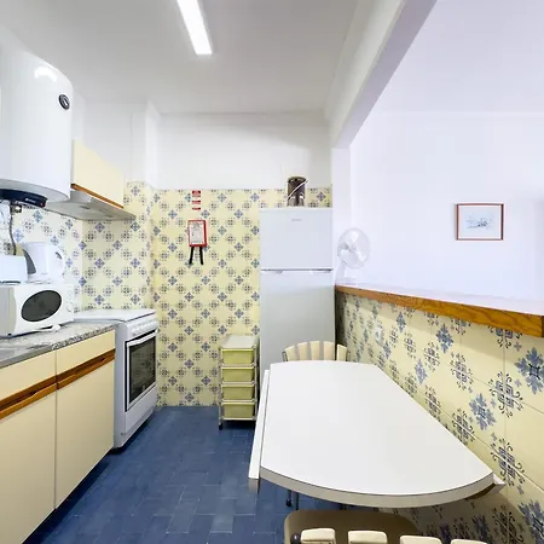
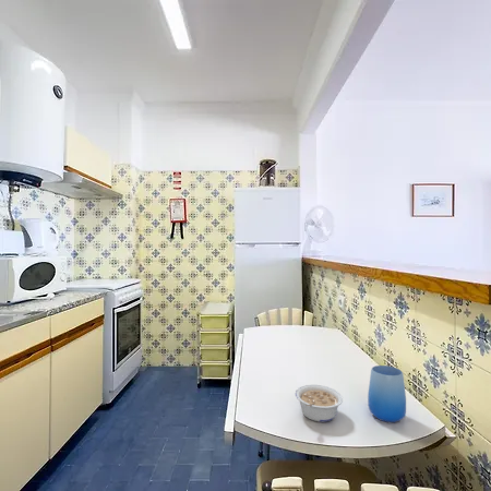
+ cup (386, 393)
+ legume (319, 403)
